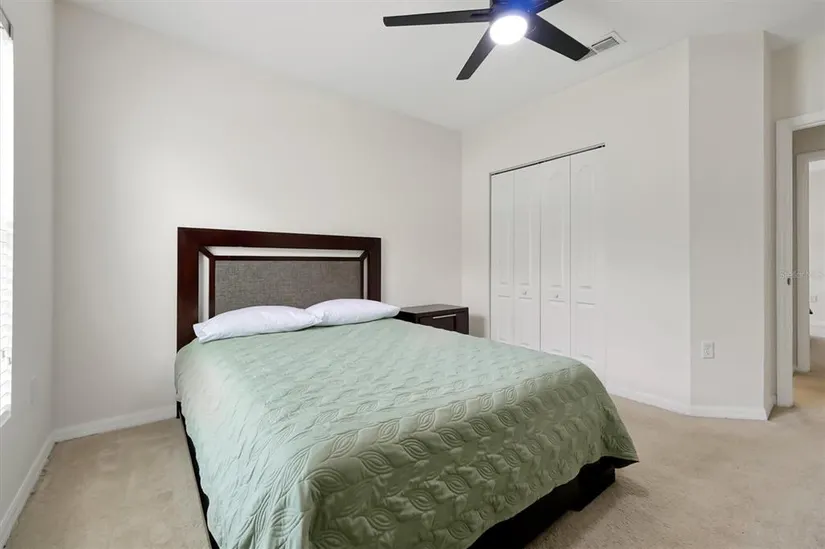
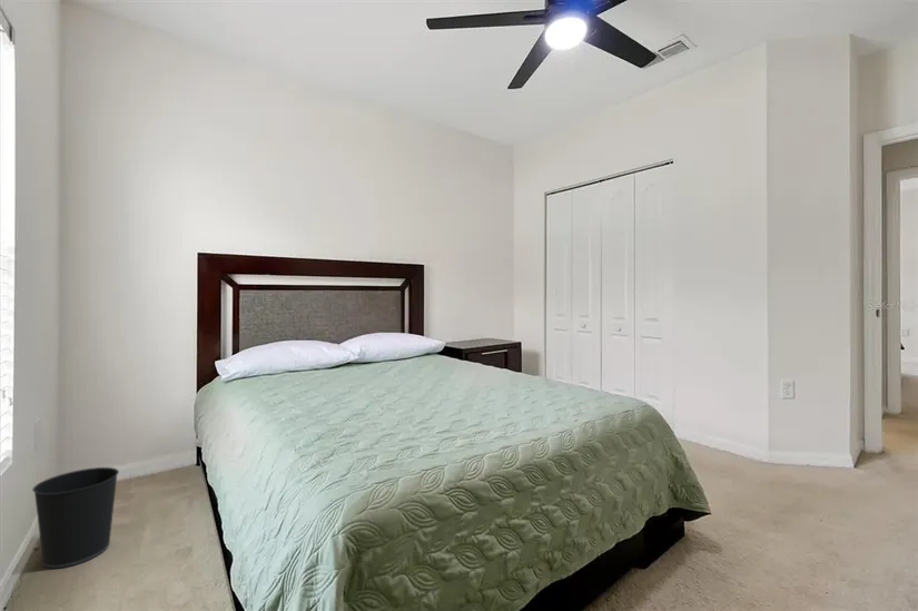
+ wastebasket (77, 515)
